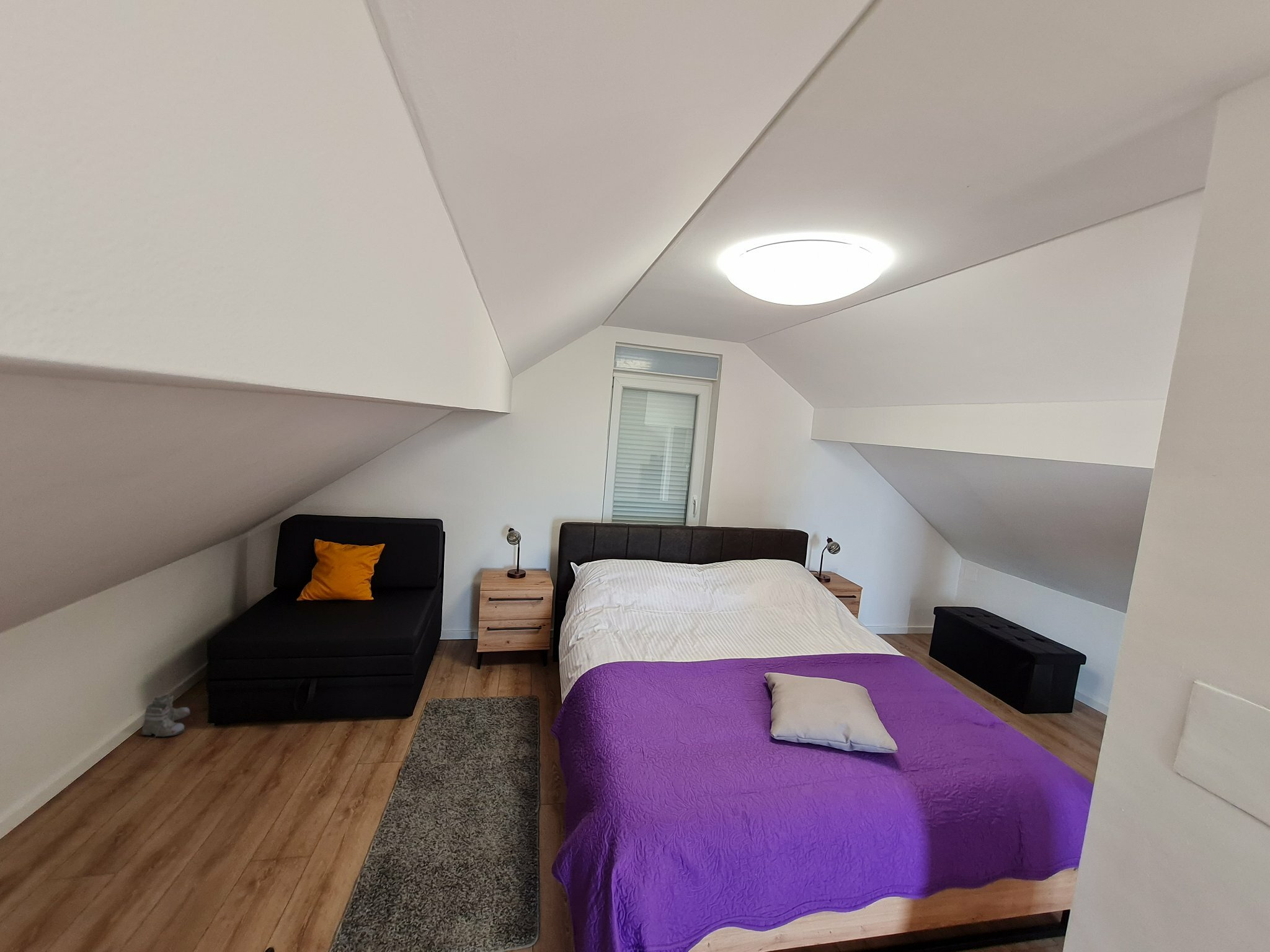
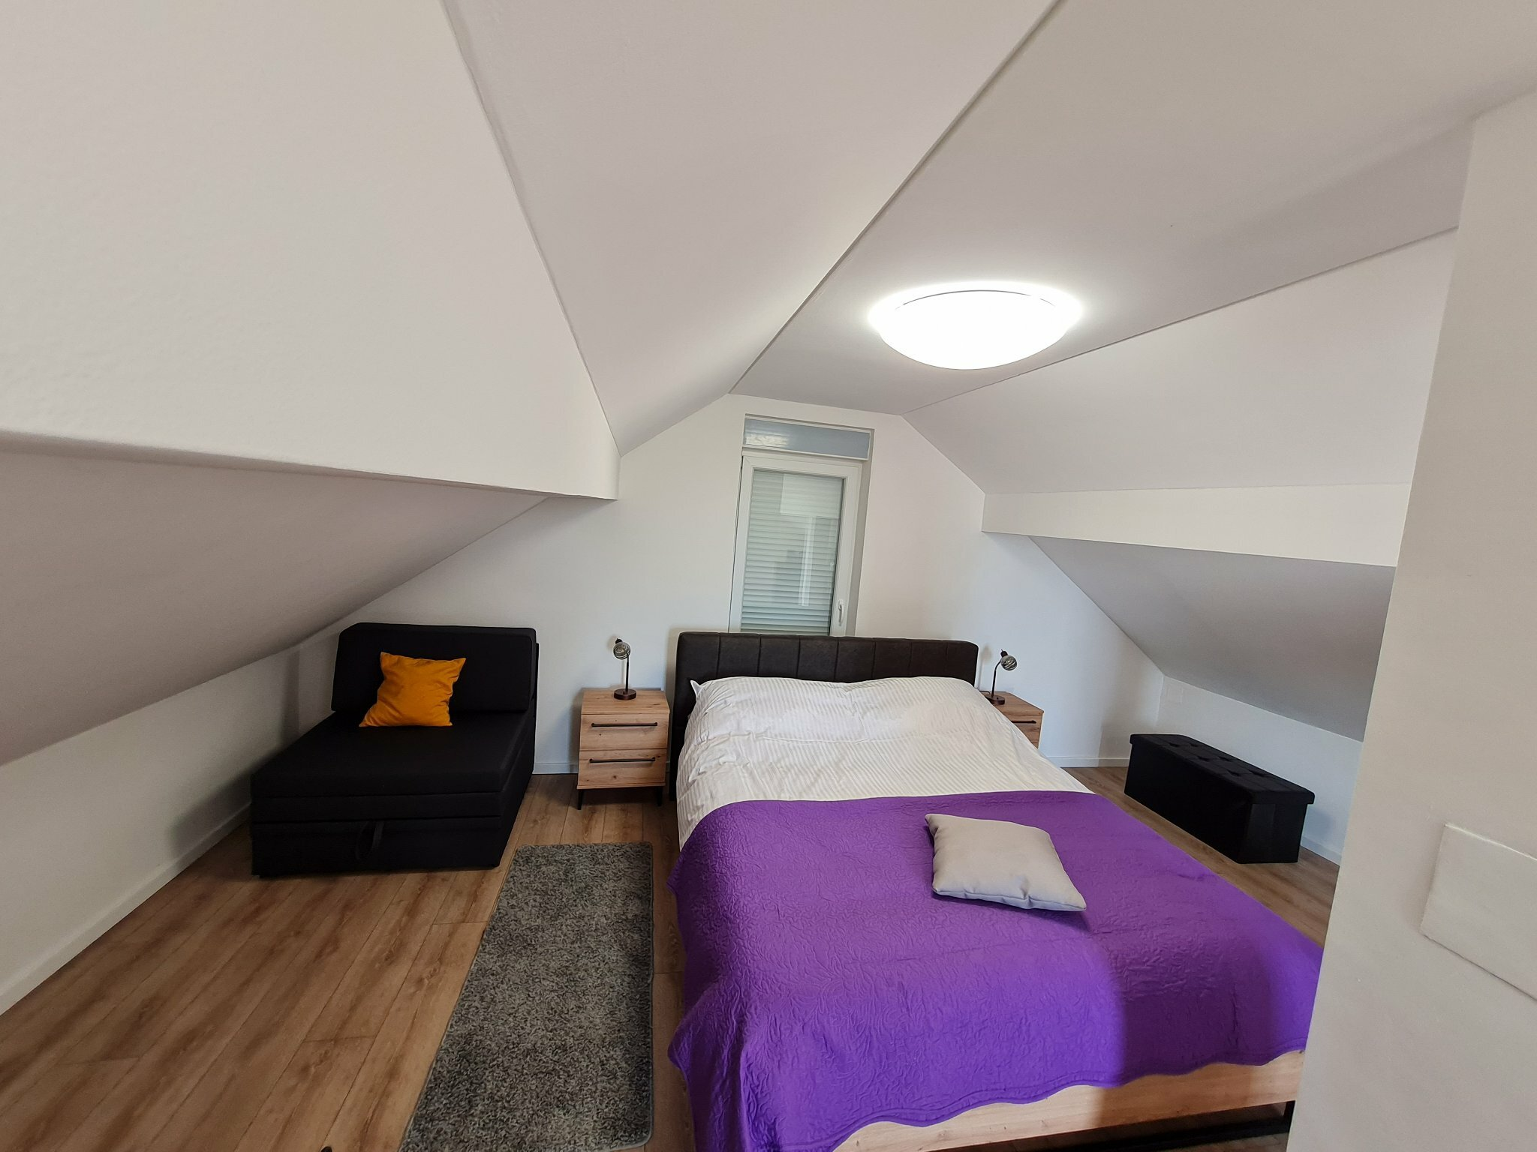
- boots (167, 713)
